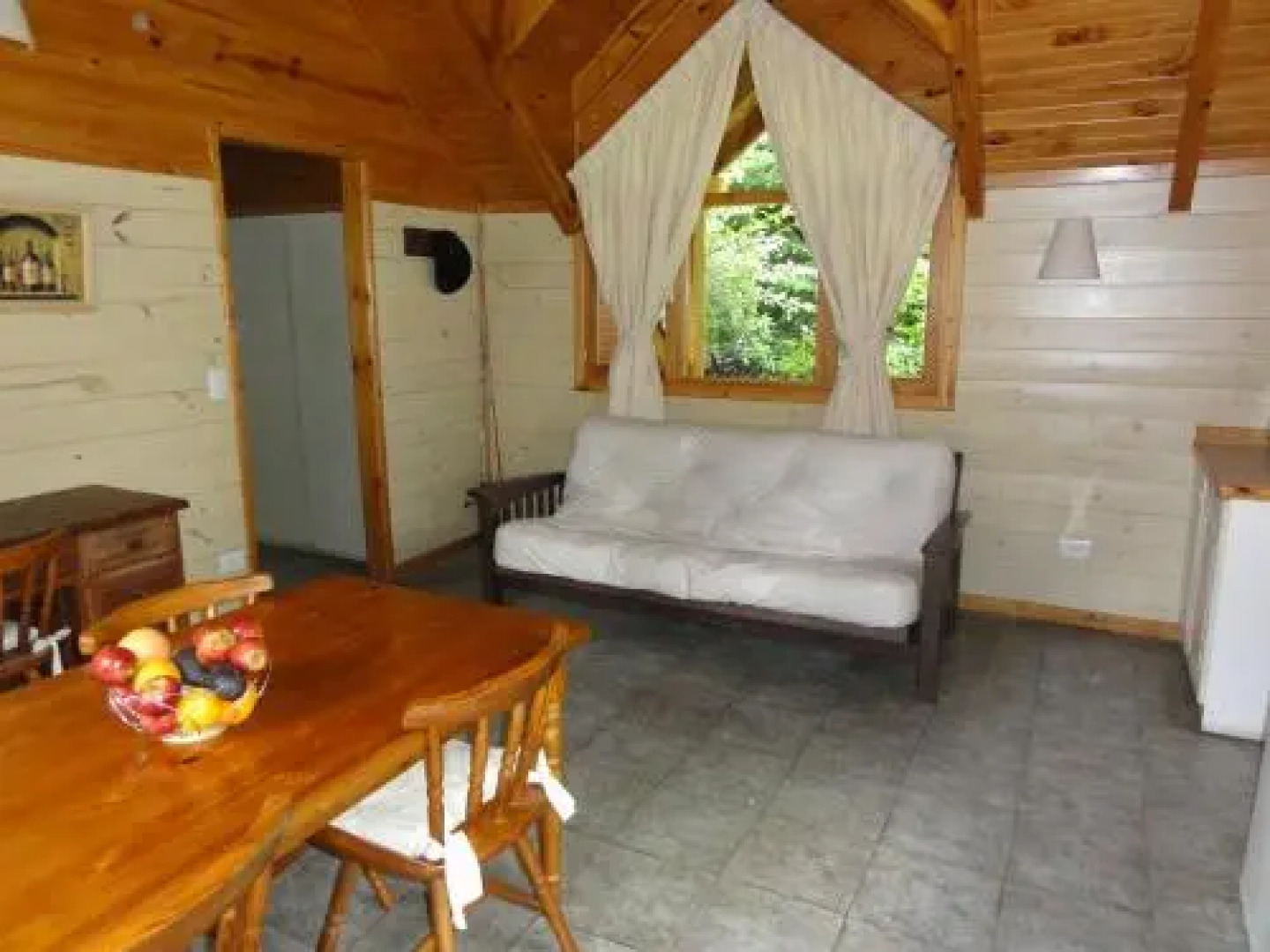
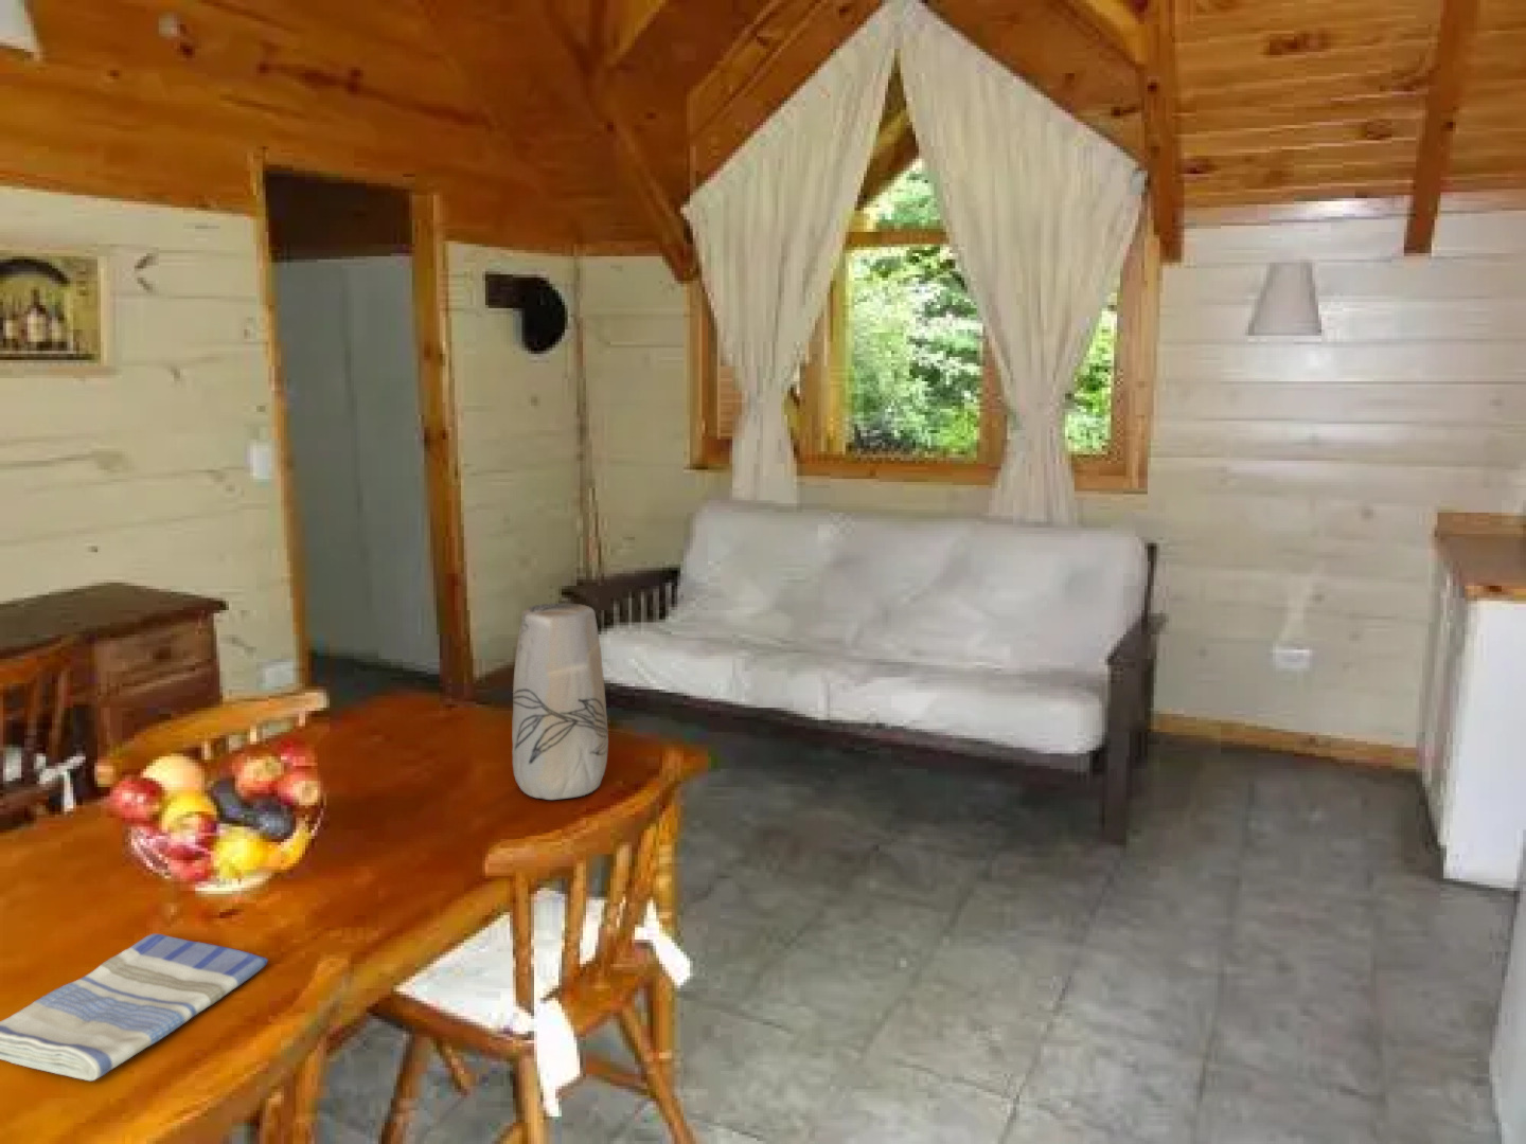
+ dish towel (129, 997)
+ vase (558, 698)
